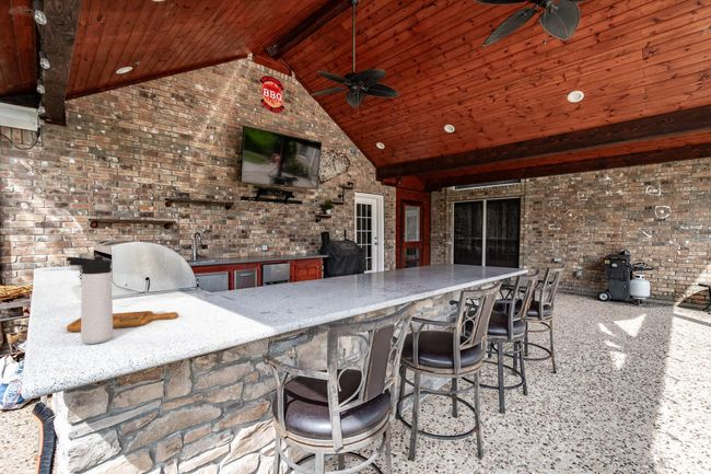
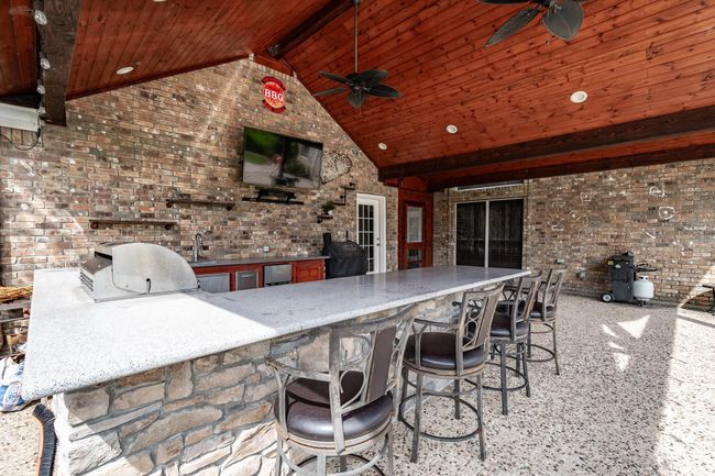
- thermos bottle (90, 299)
- cutting board (128, 319)
